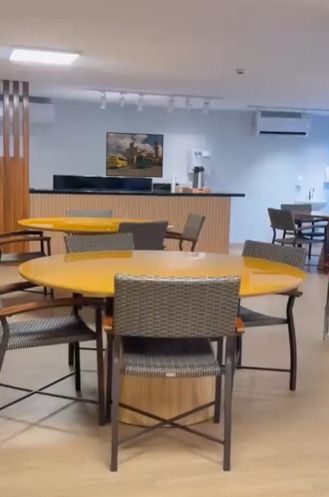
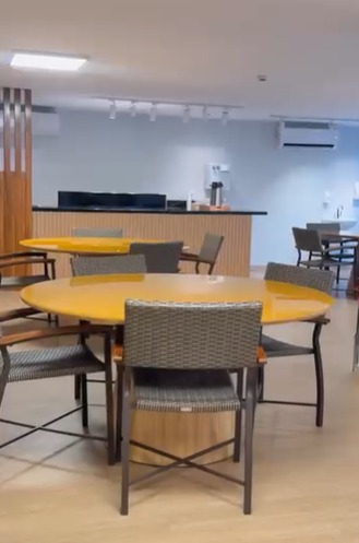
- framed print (134, 155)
